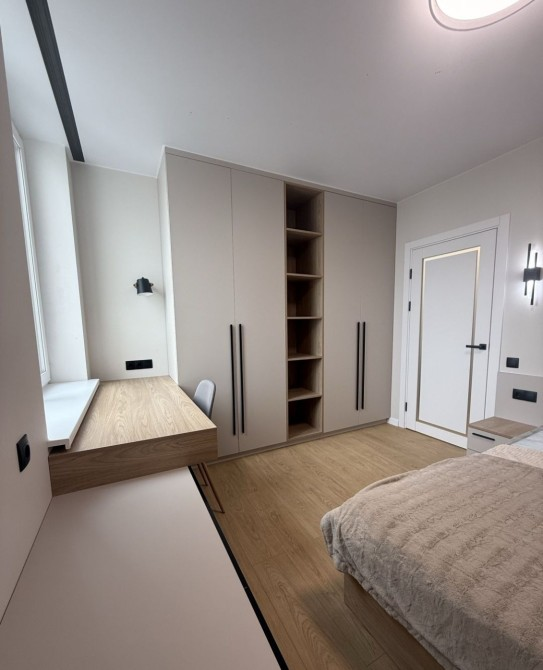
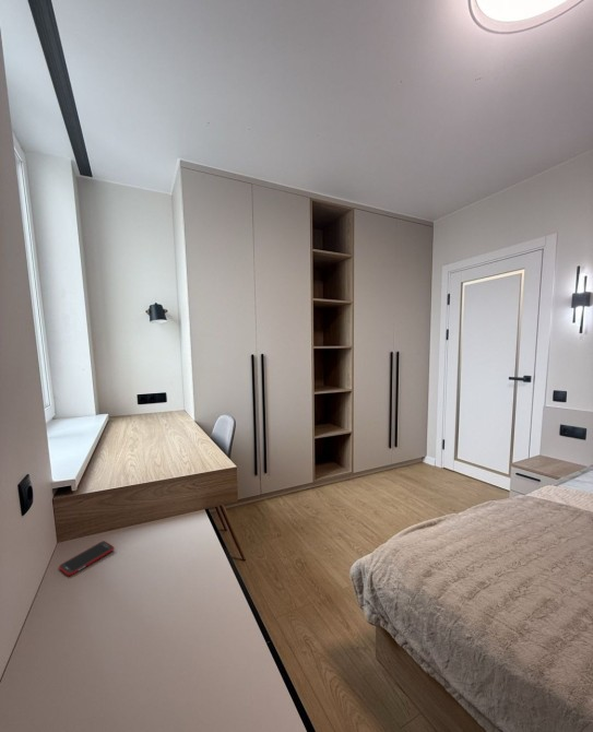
+ cell phone (87, 557)
